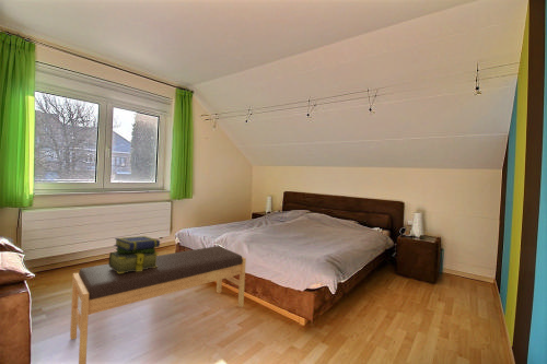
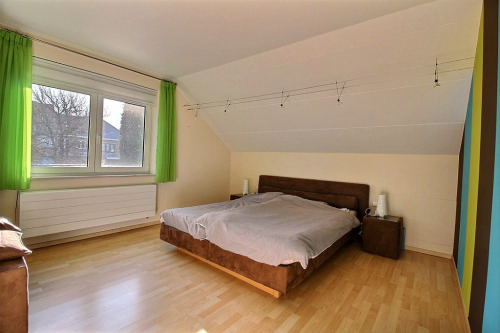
- stack of books (135, 251)
- bench (168, 290)
